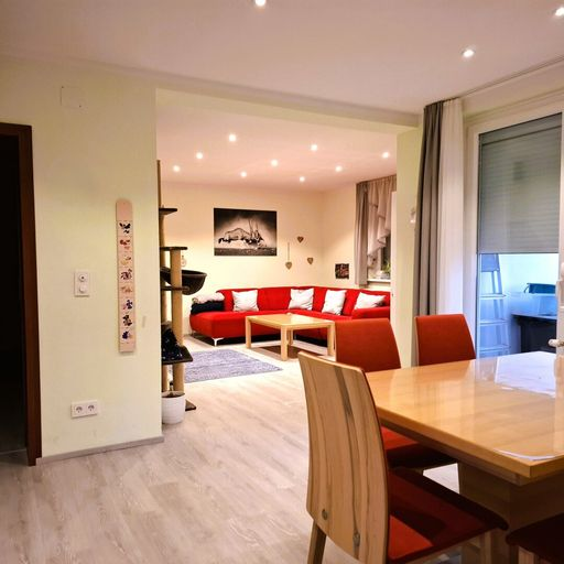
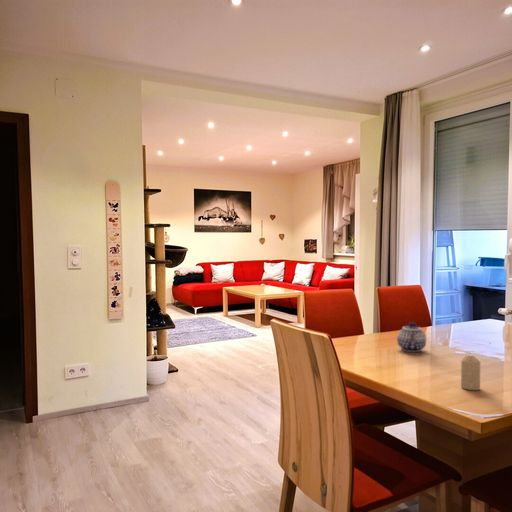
+ candle (470, 372)
+ teapot (411, 335)
